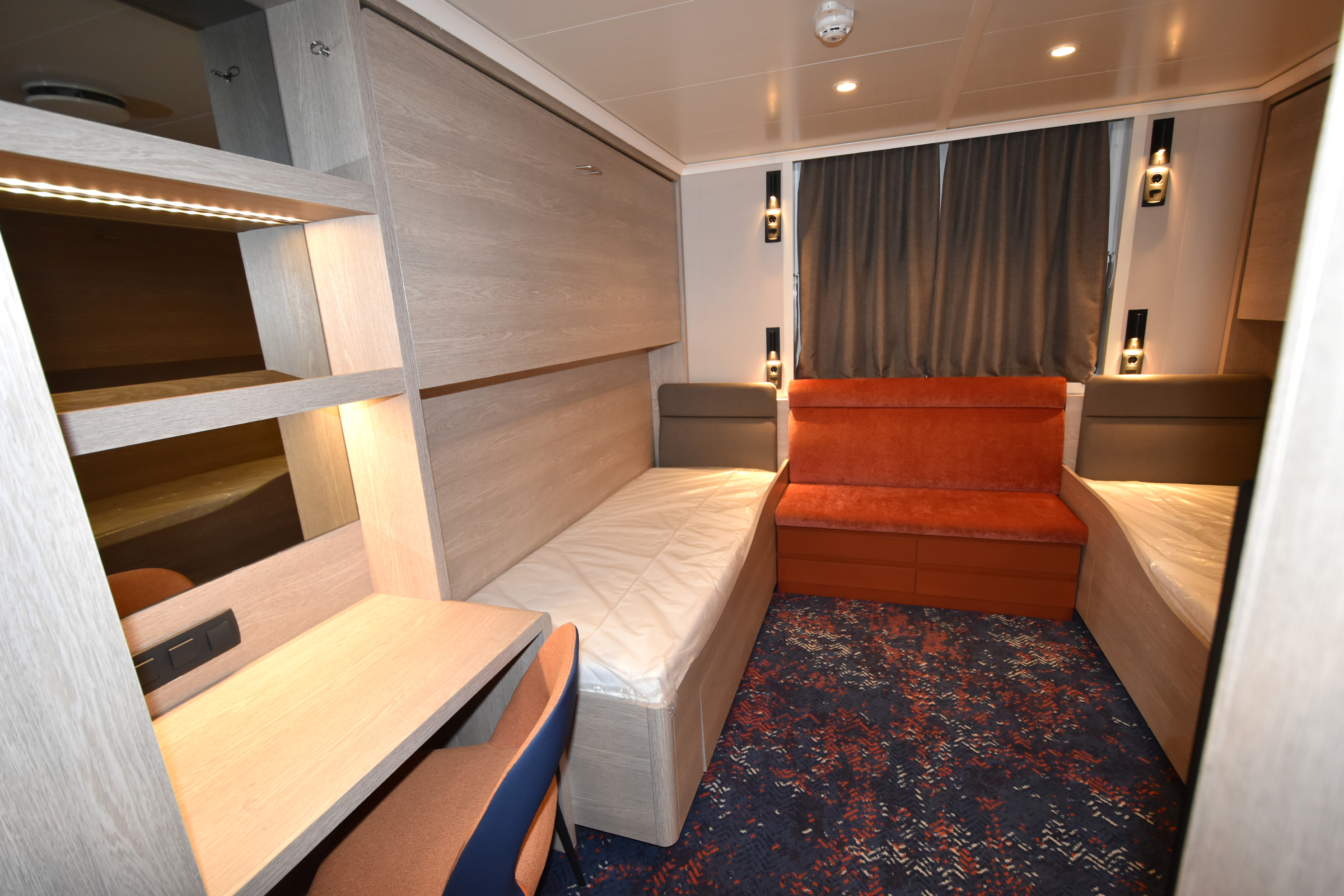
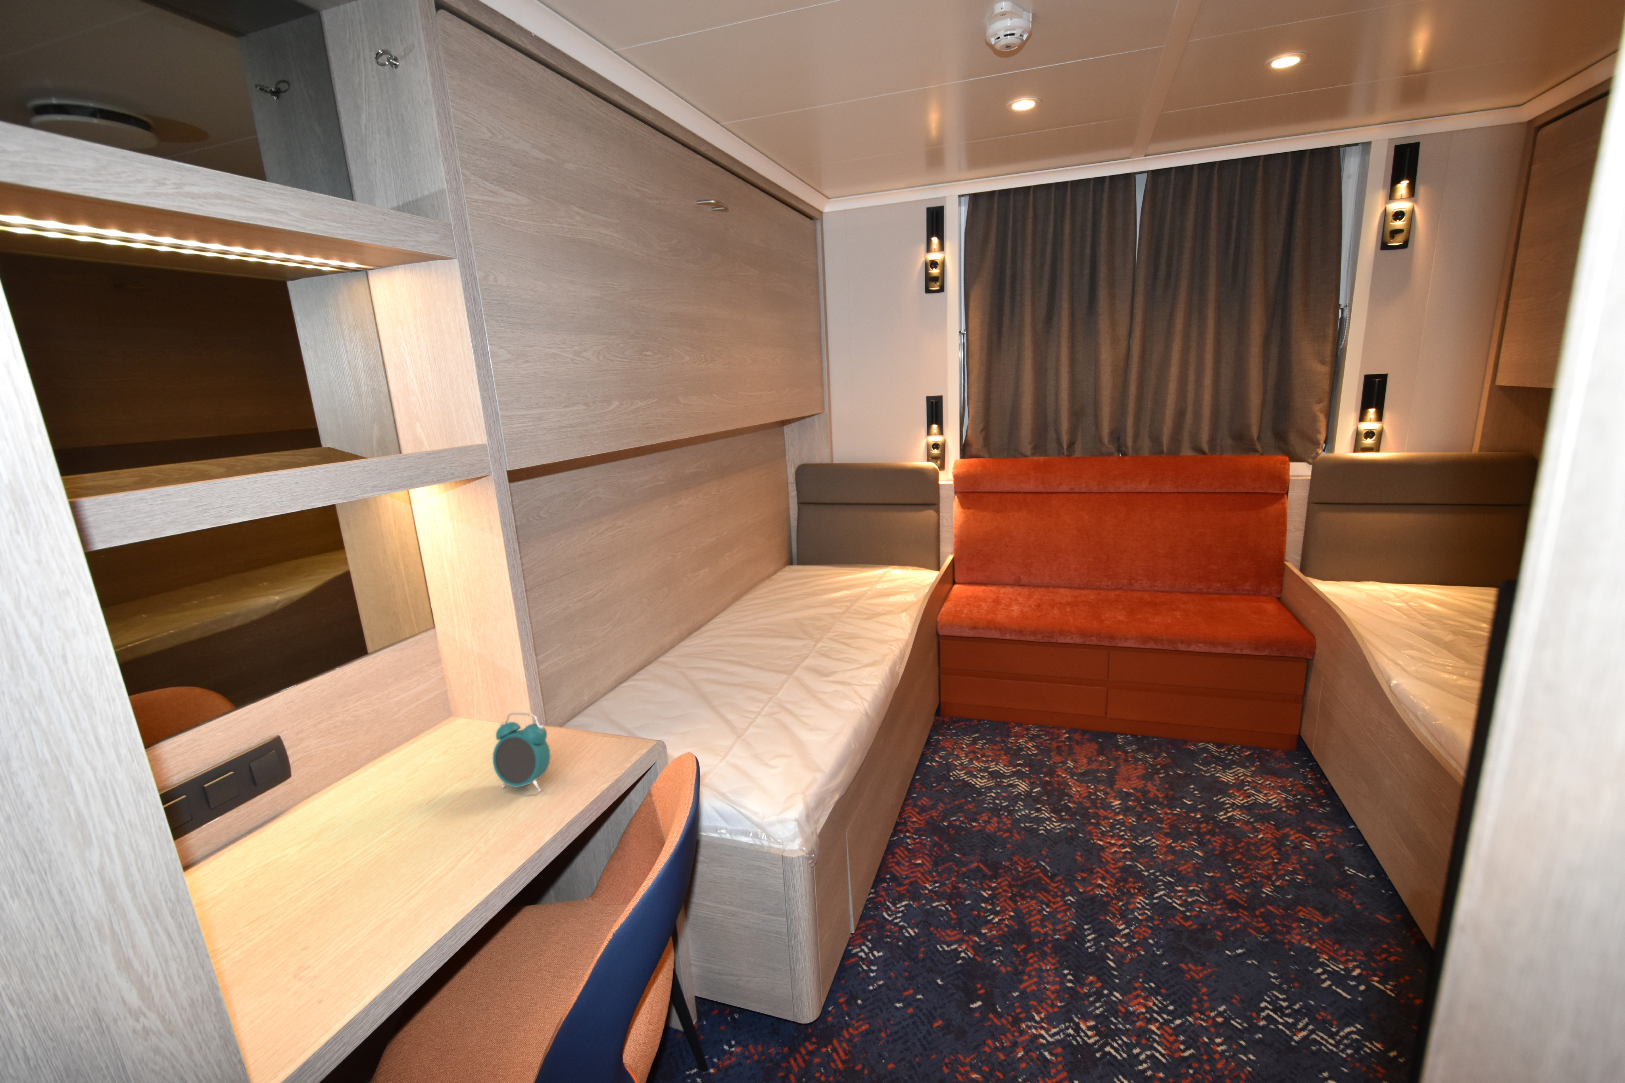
+ alarm clock (521, 751)
